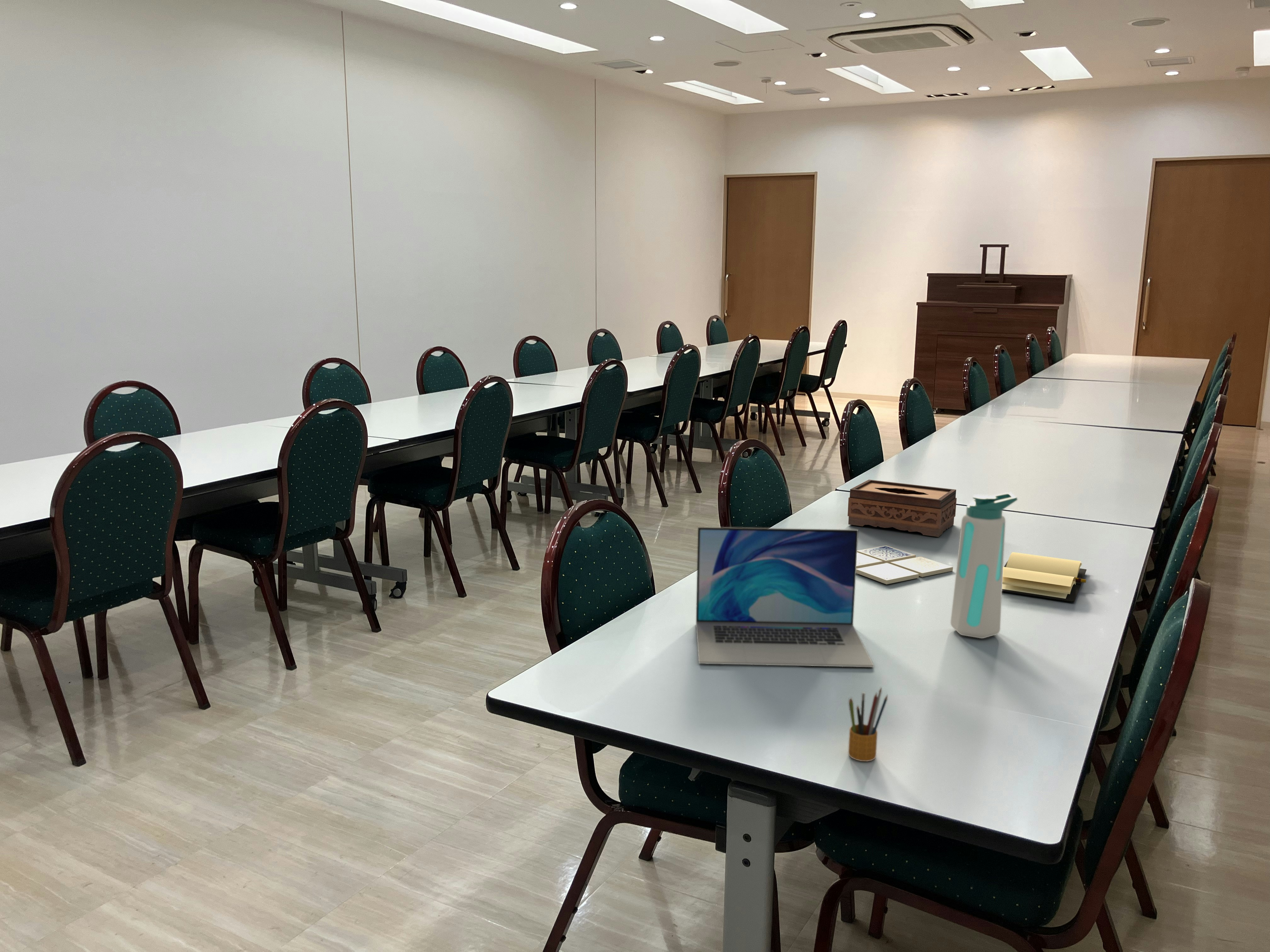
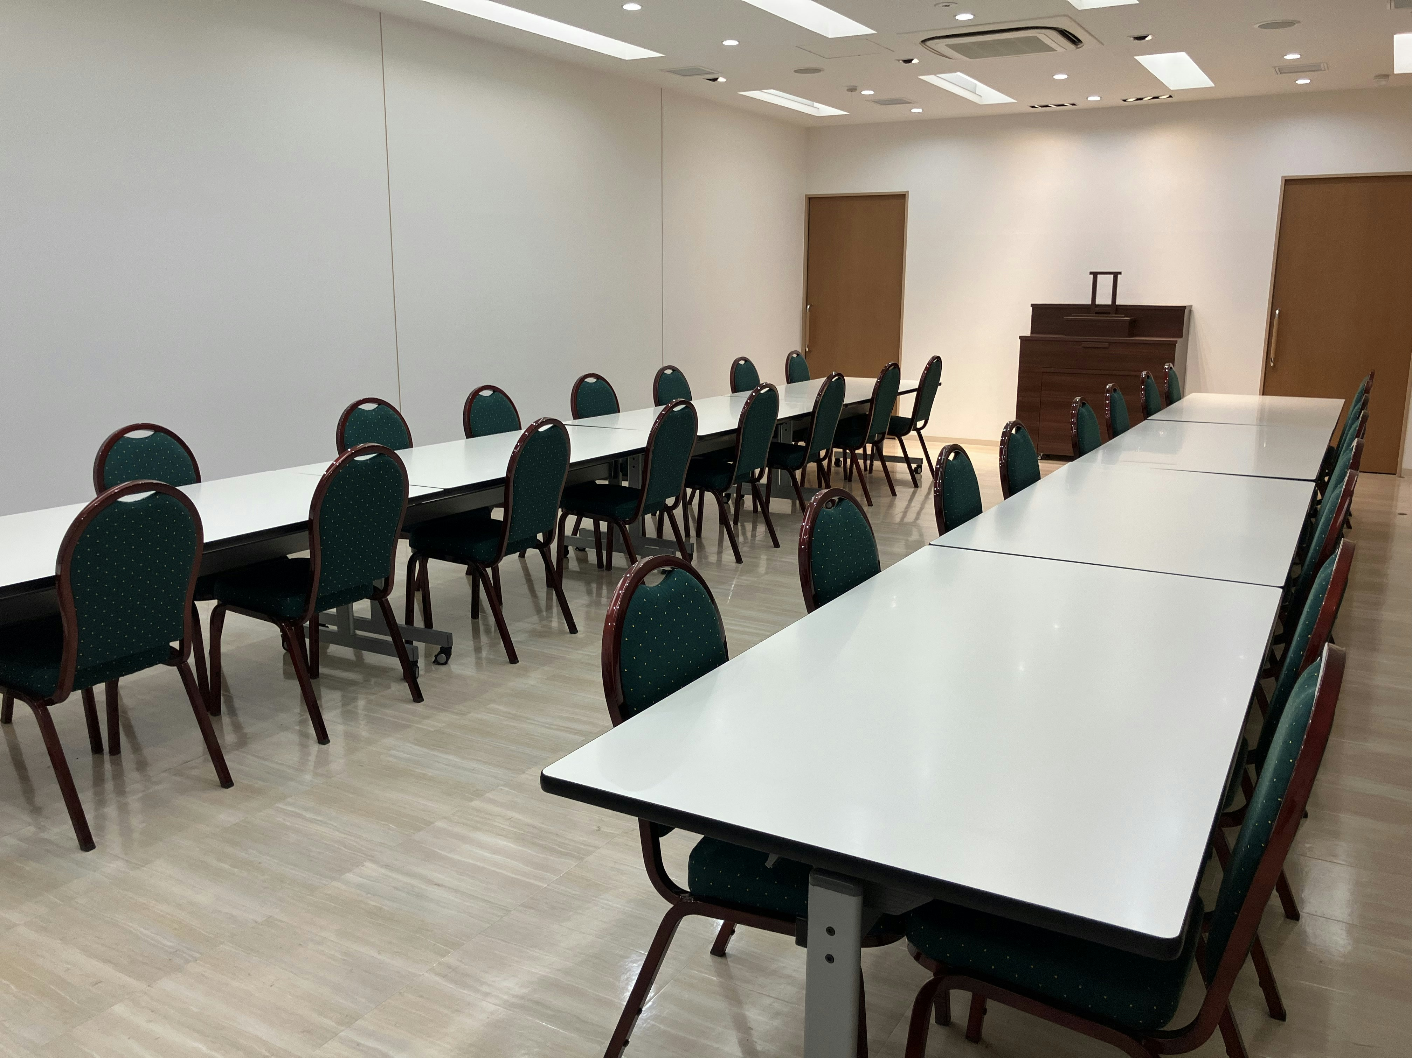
- water bottle (984, 564)
- drink coaster (886, 564)
- book (1042, 574)
- tissue box (902, 507)
- pencil box (864, 724)
- laptop (781, 594)
